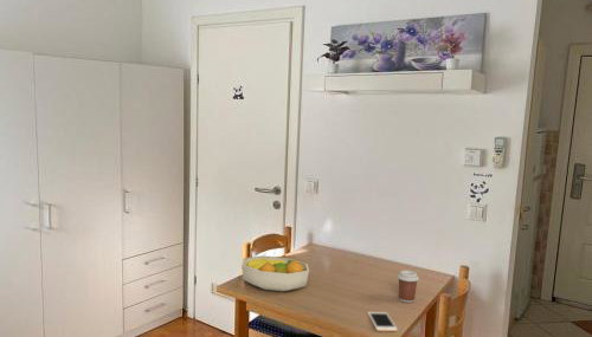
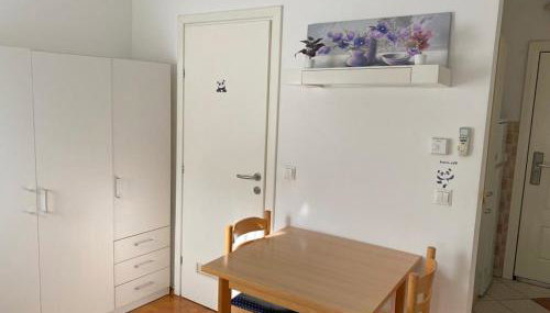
- cell phone (381, 320)
- fruit bowl (274, 270)
- coffee cup (407, 286)
